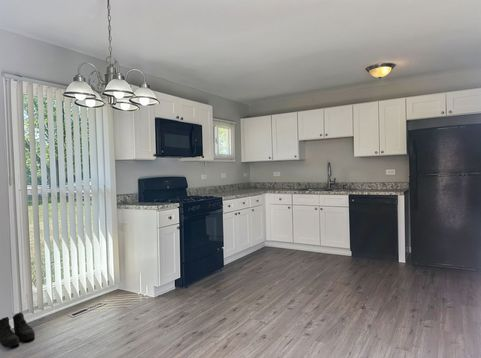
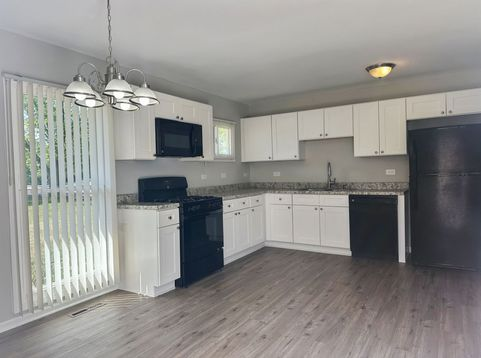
- boots (15, 327)
